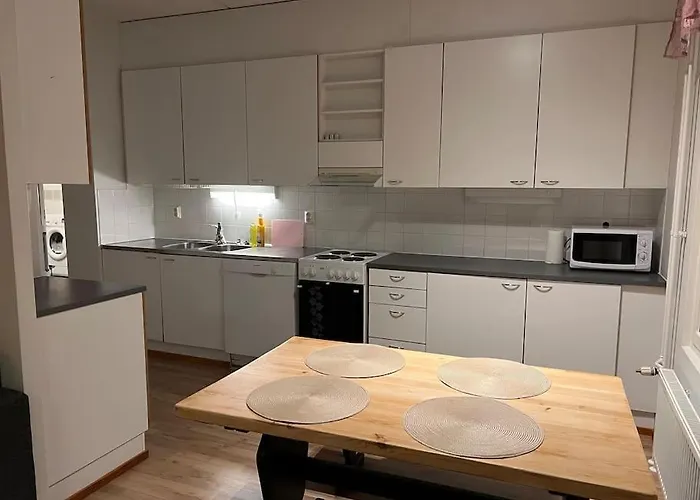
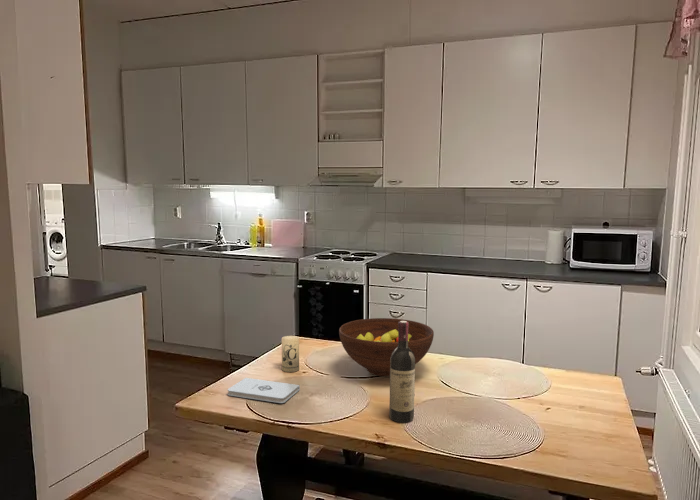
+ notepad (263, 390)
+ candle (290, 353)
+ wine bottle (402, 370)
+ fruit bowl (385, 350)
